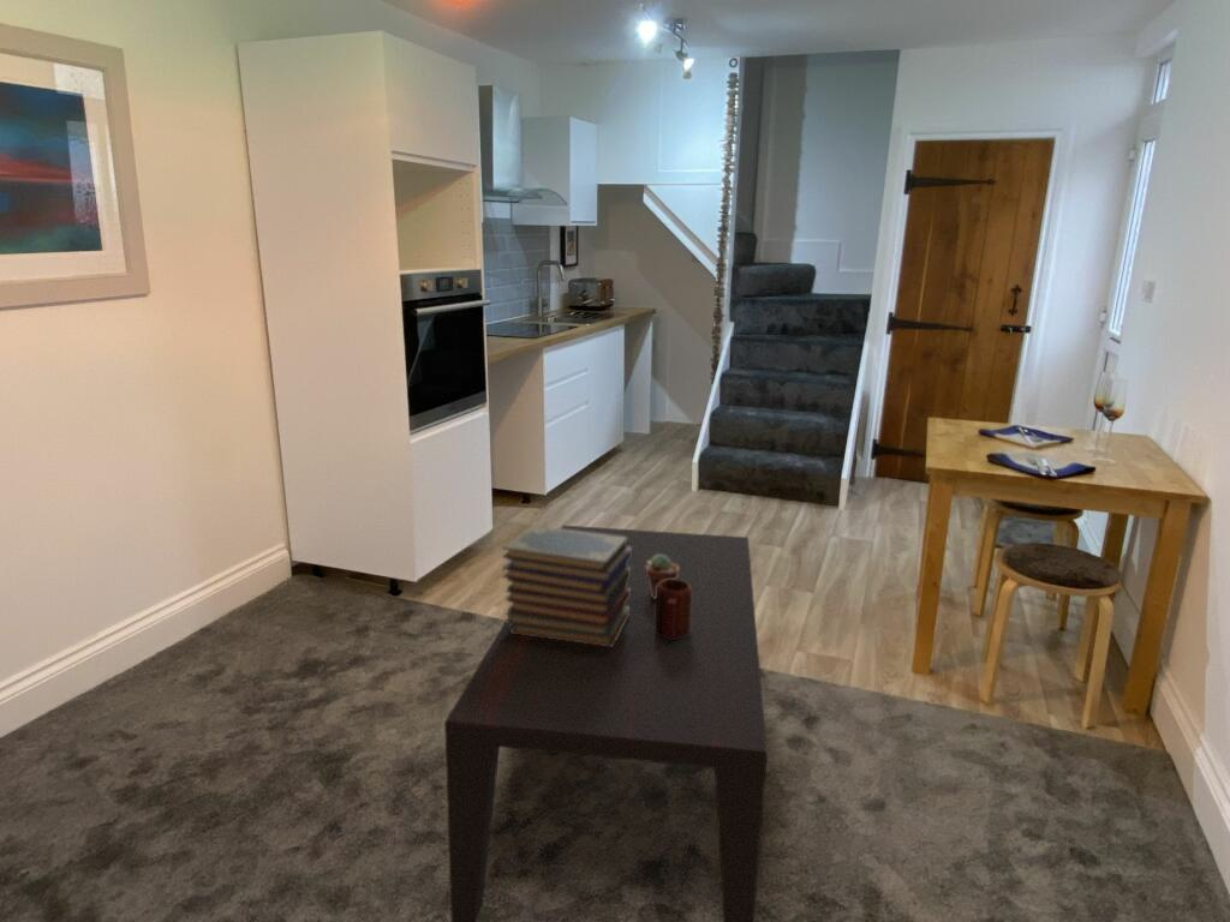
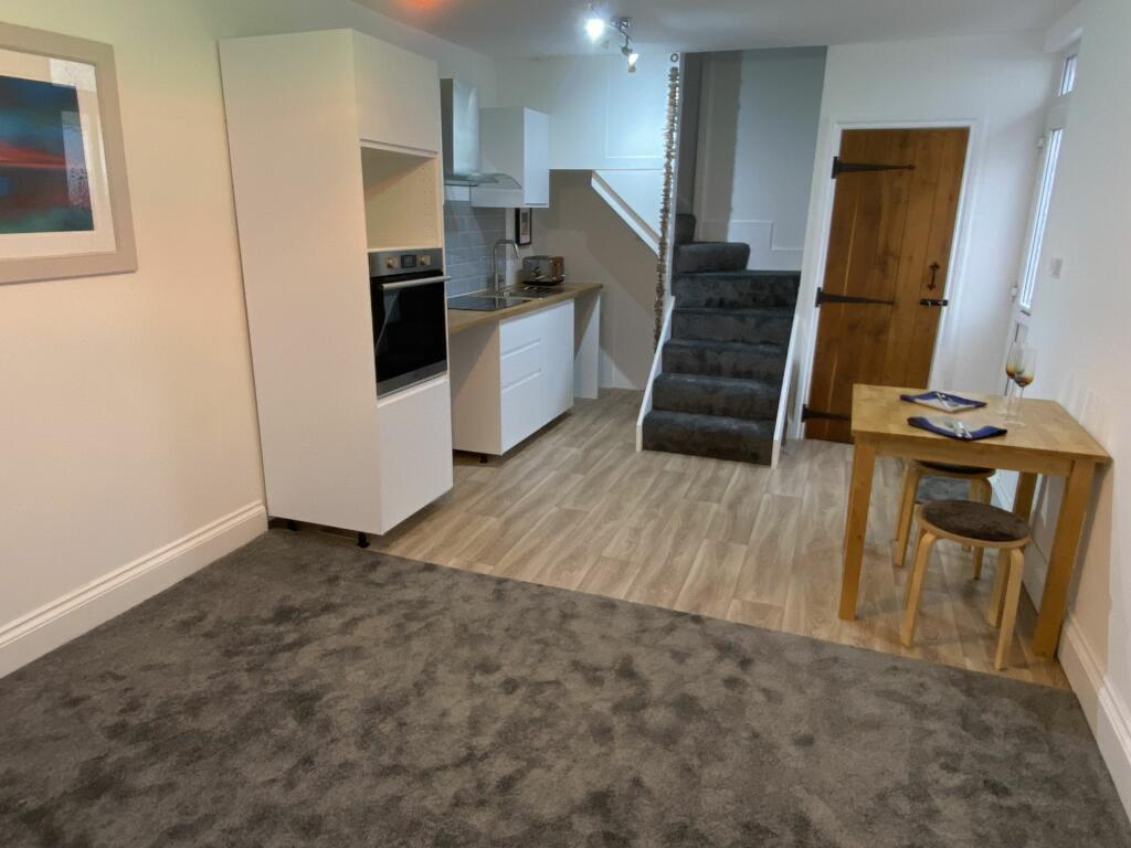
- mug (671, 610)
- book stack (567, 582)
- potted succulent (662, 574)
- coffee table (632, 689)
